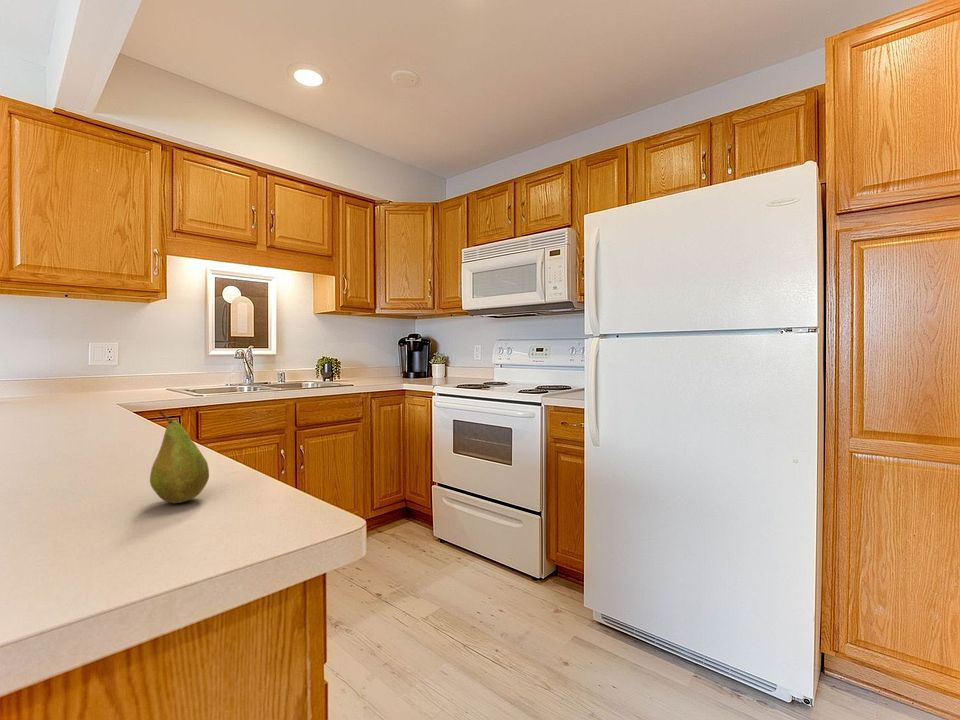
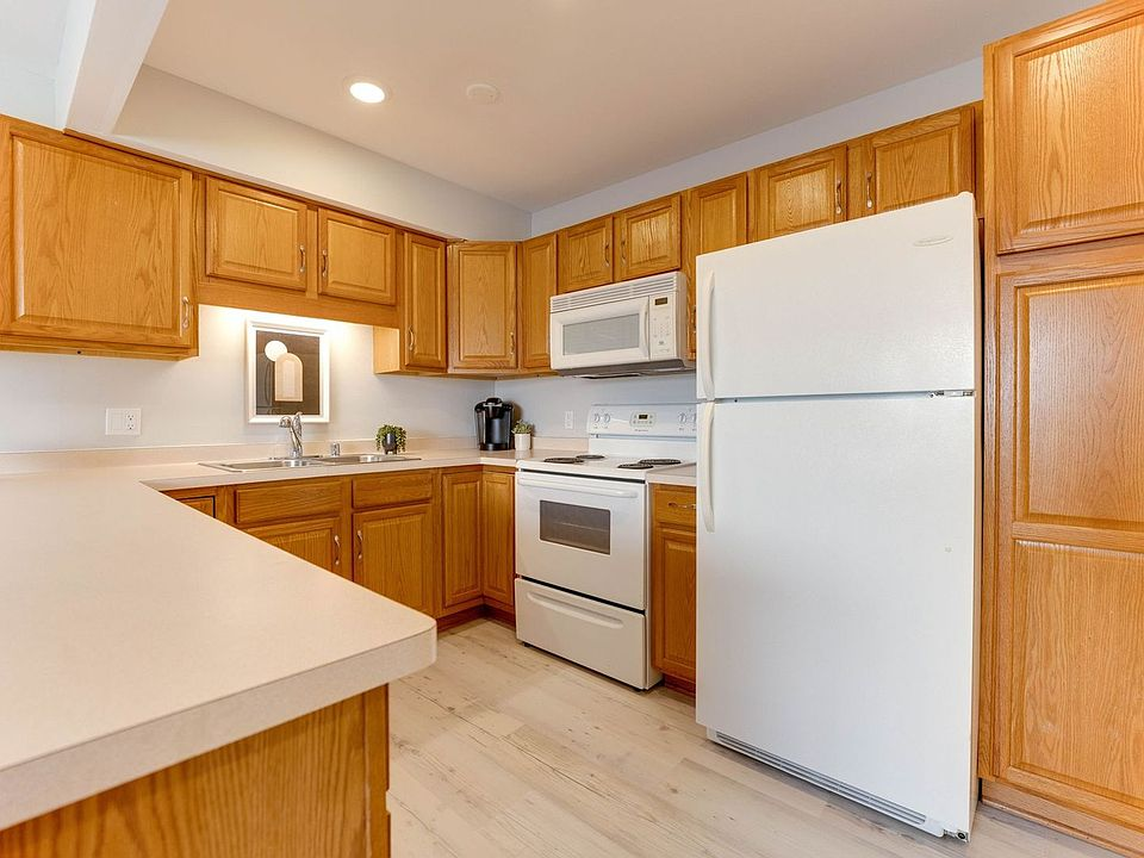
- fruit (180, 455)
